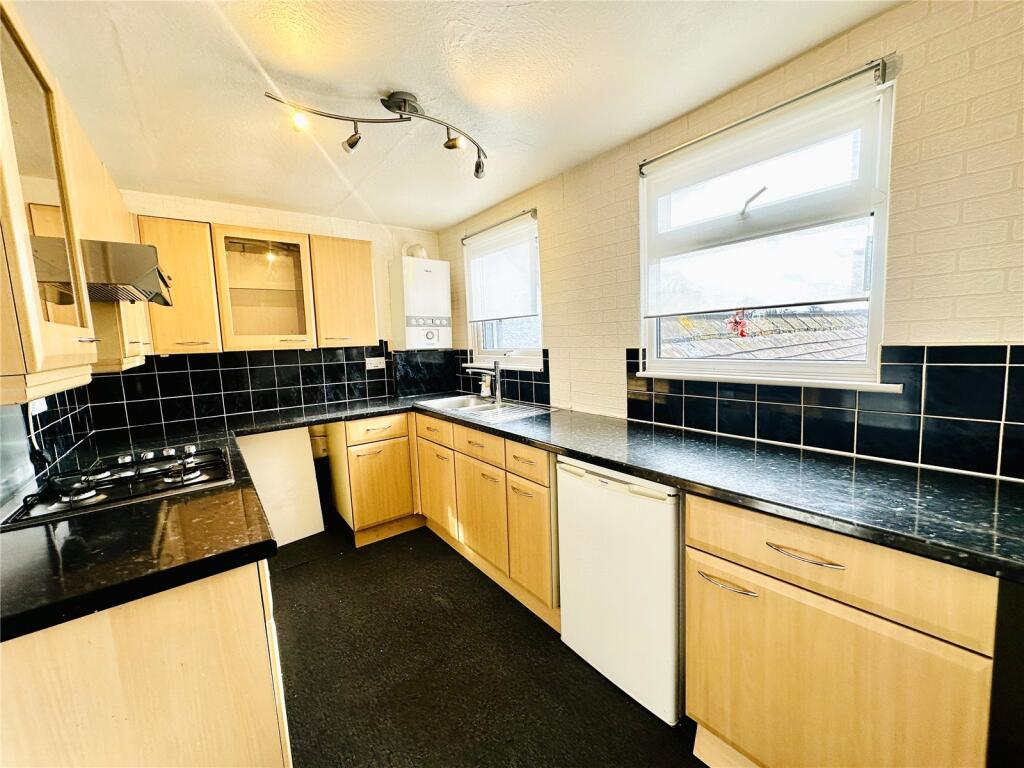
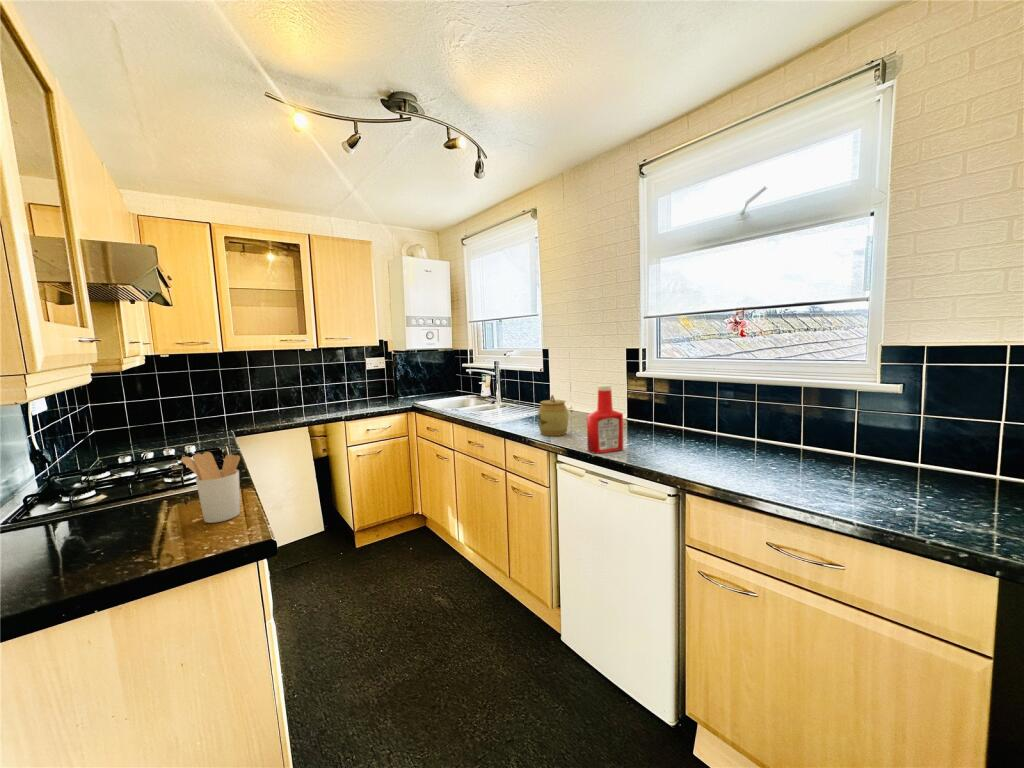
+ jar (552, 414)
+ utensil holder (212, 484)
+ soap bottle (605, 418)
